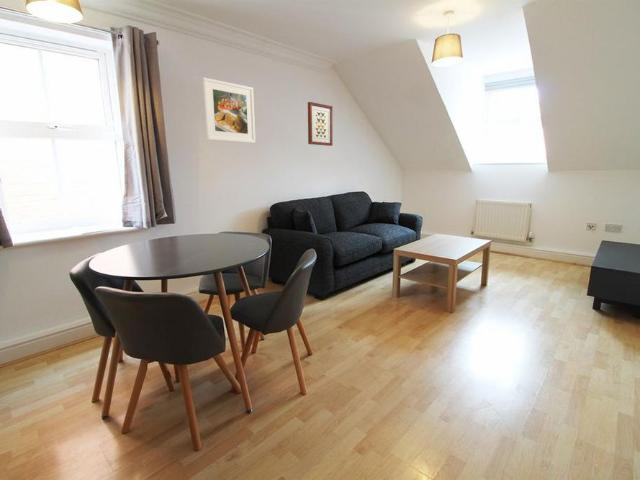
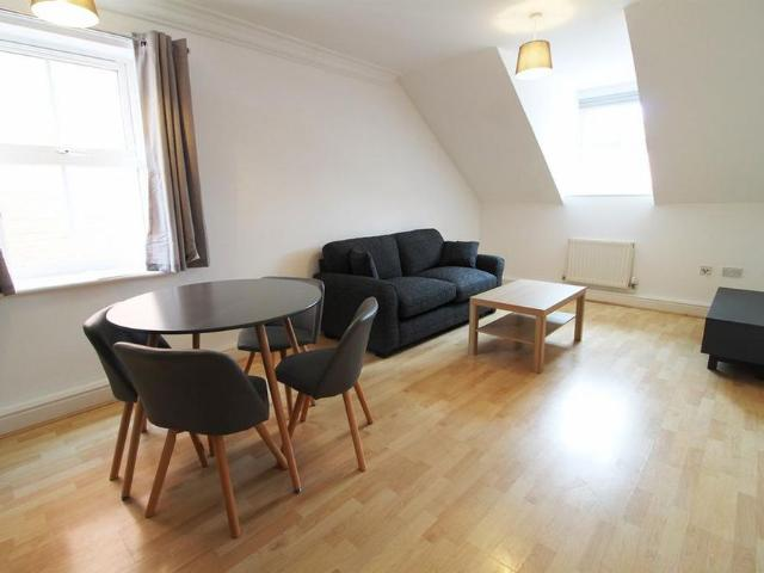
- wall art (320, 124)
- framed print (230, 112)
